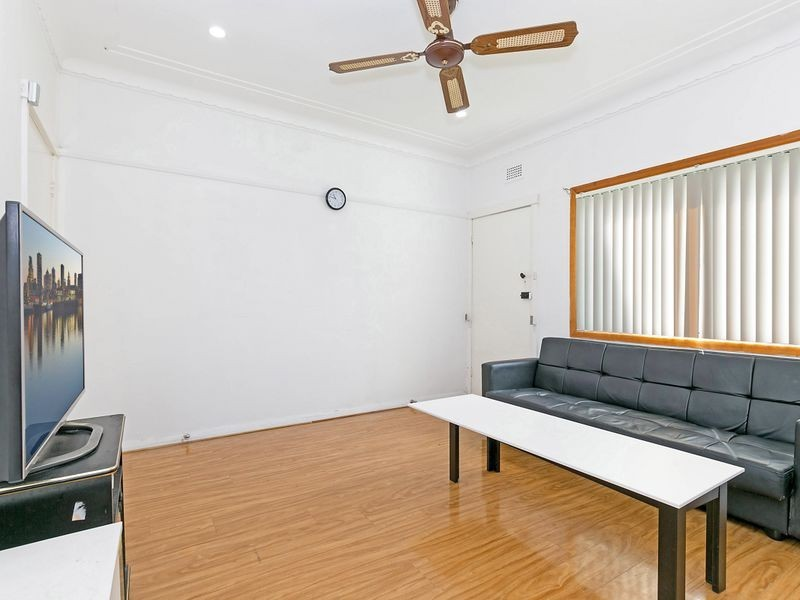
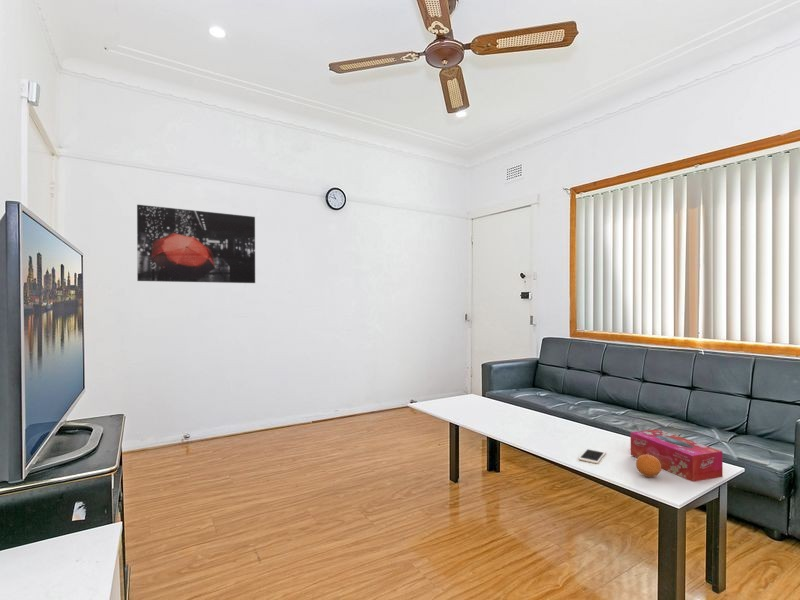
+ cell phone (592, 455)
+ wall art (200, 246)
+ fruit (648, 465)
+ tissue box (673, 453)
